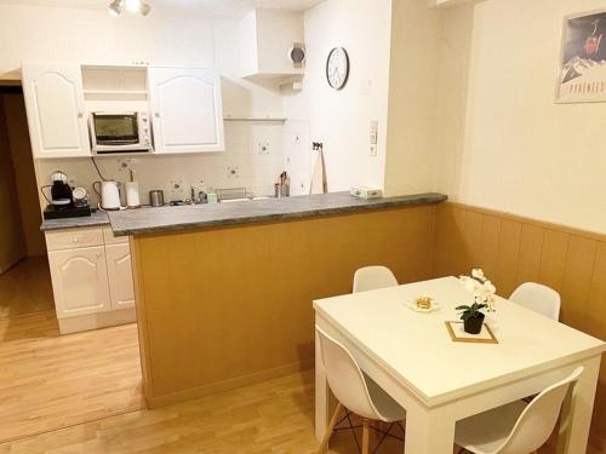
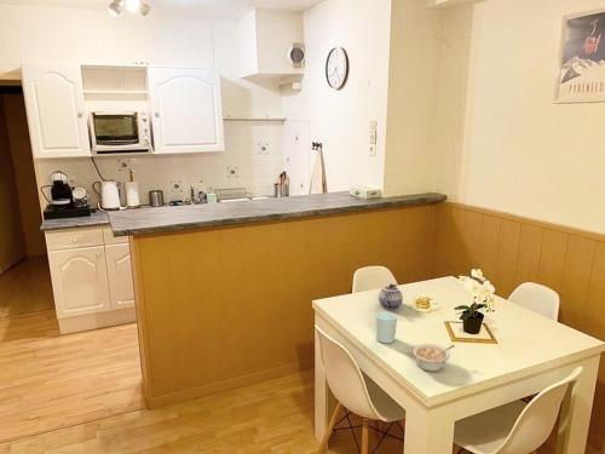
+ legume (431, 356)
+ teapot (390, 295)
+ cup (385, 327)
